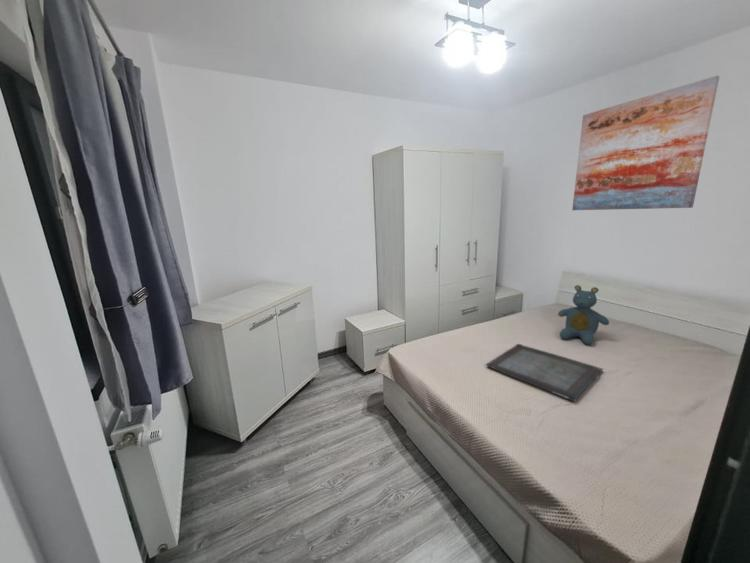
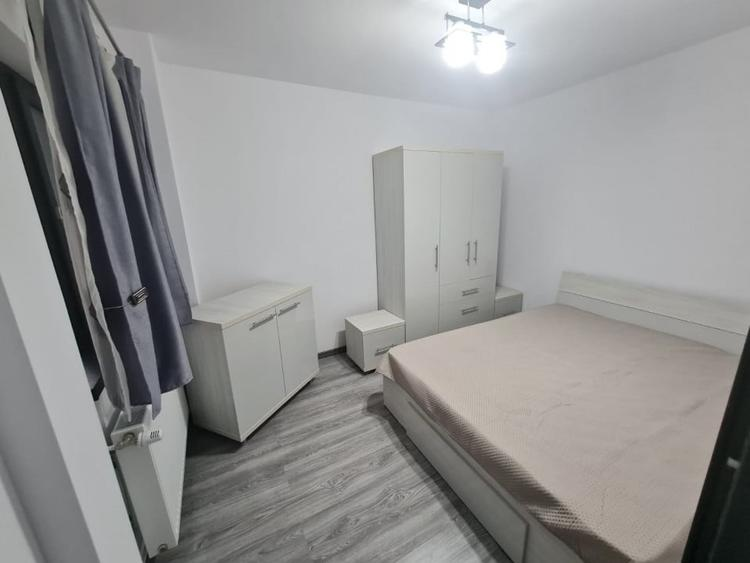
- teddy bear (581, 313)
- wall art (631, 156)
- serving tray (542, 367)
